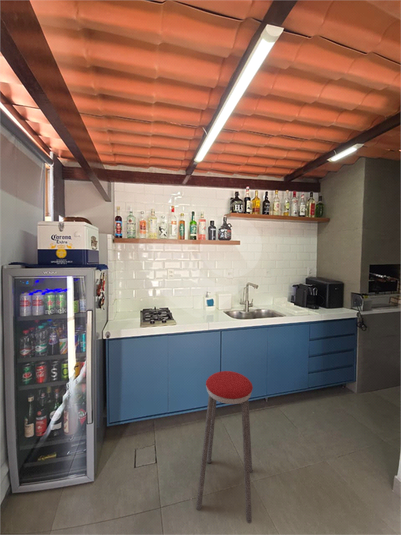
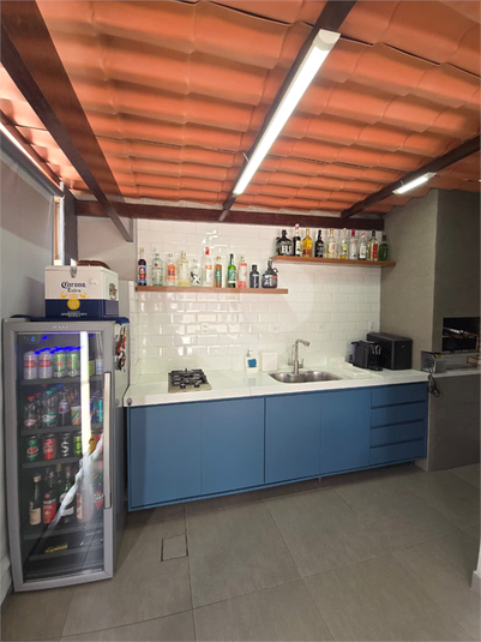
- music stool (213, 433)
